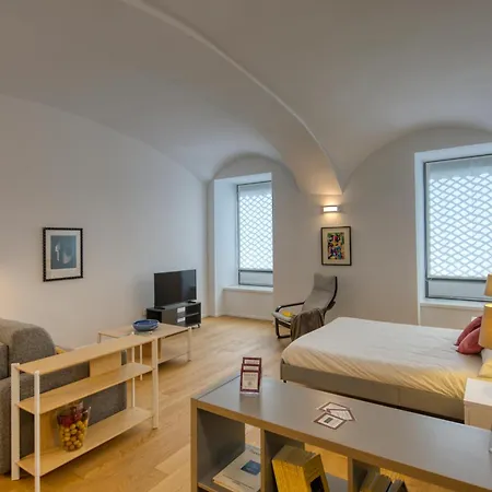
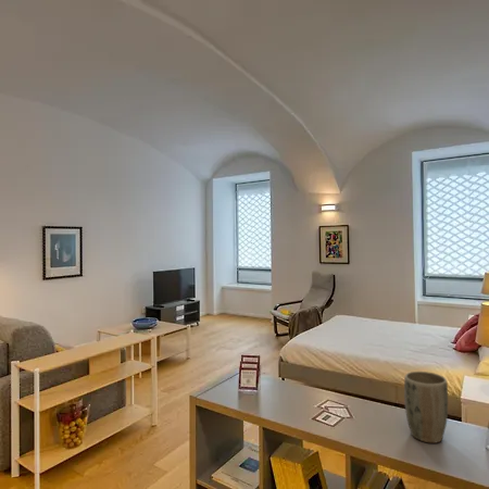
+ plant pot (426, 406)
